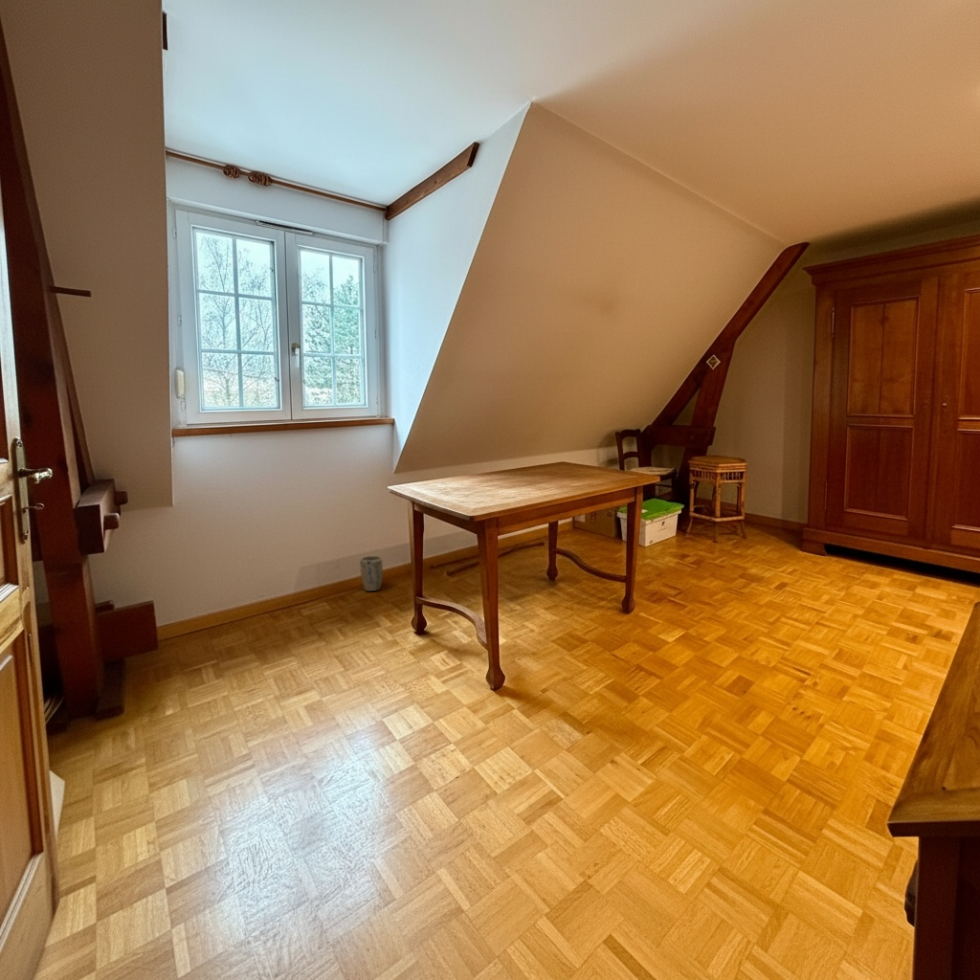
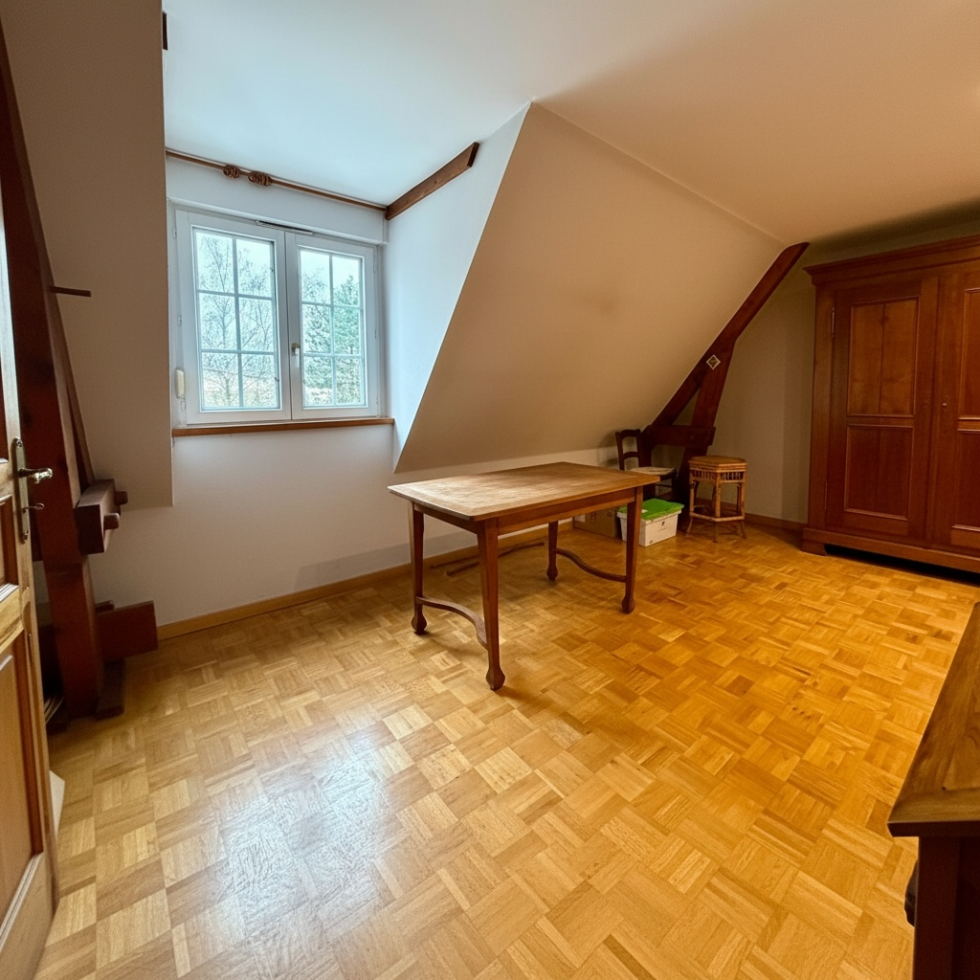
- plant pot (371, 573)
